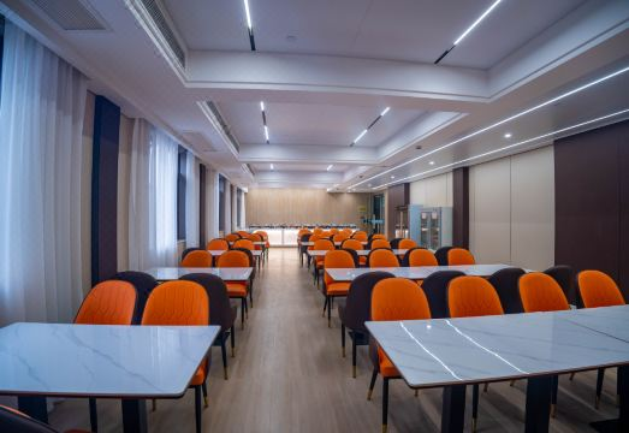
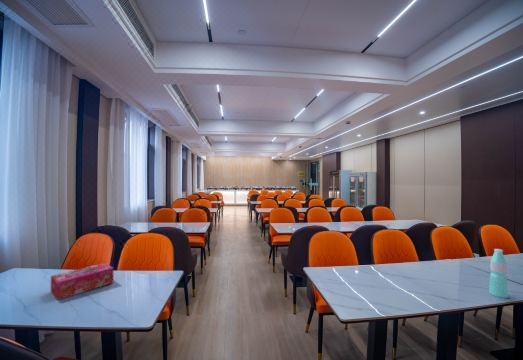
+ water bottle (498, 272)
+ tissue box (83, 279)
